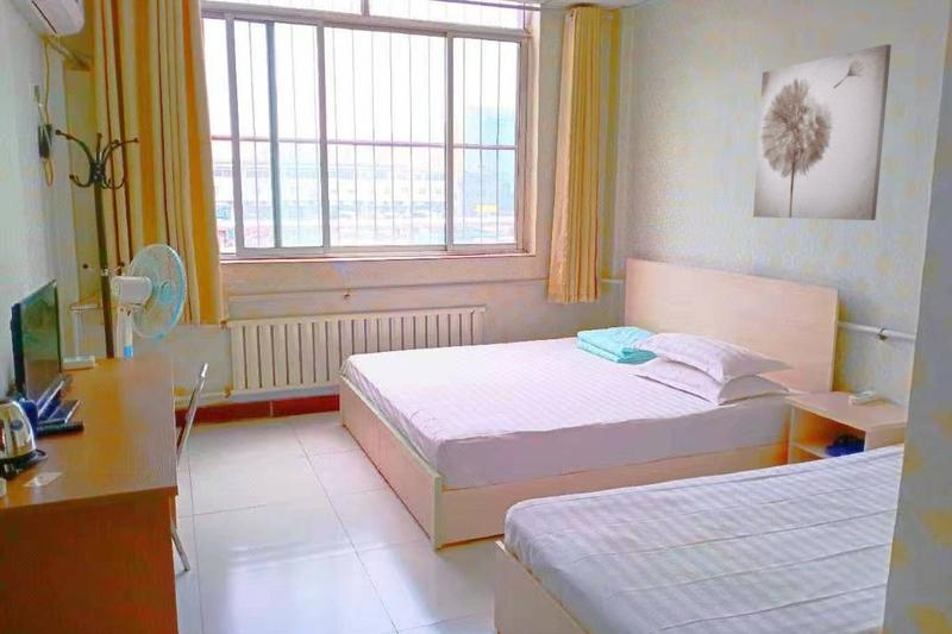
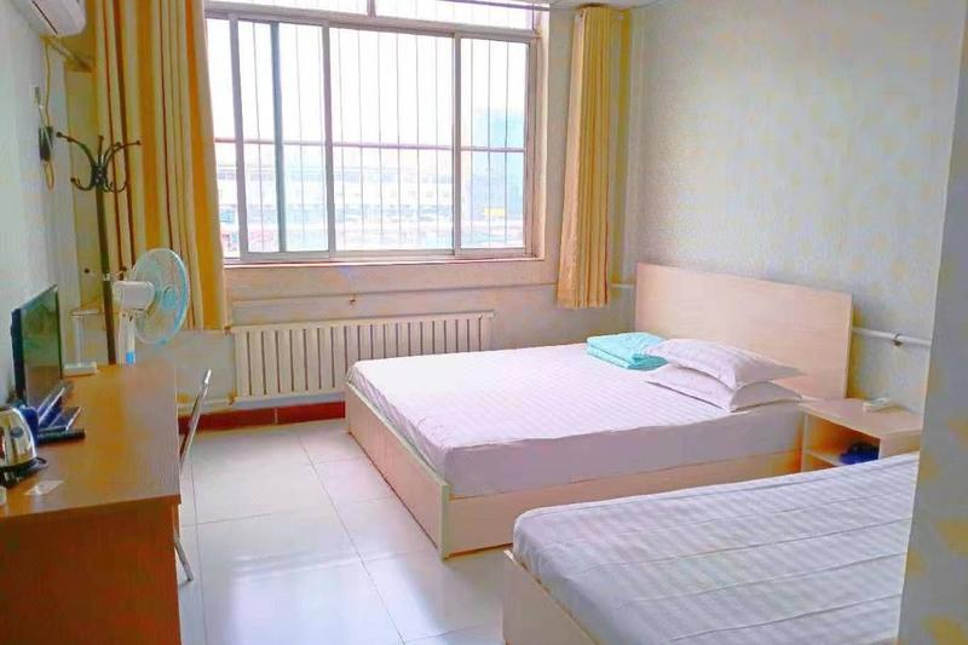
- wall art (814, 140)
